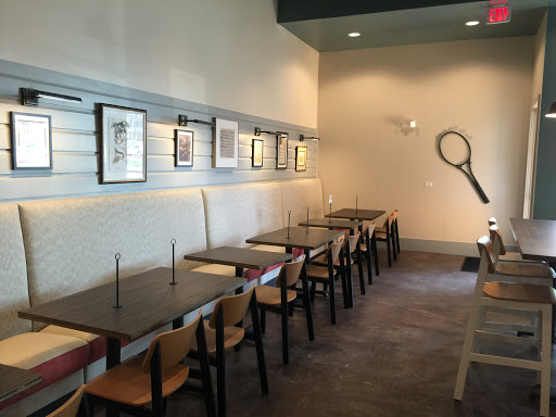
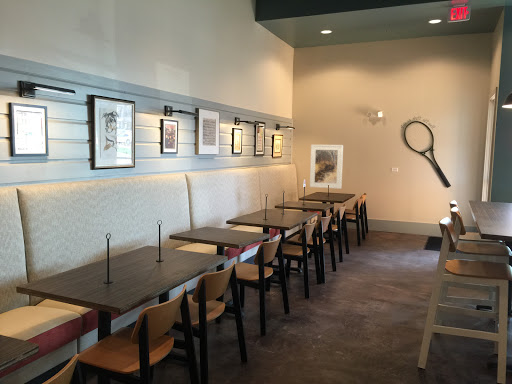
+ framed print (326, 166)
